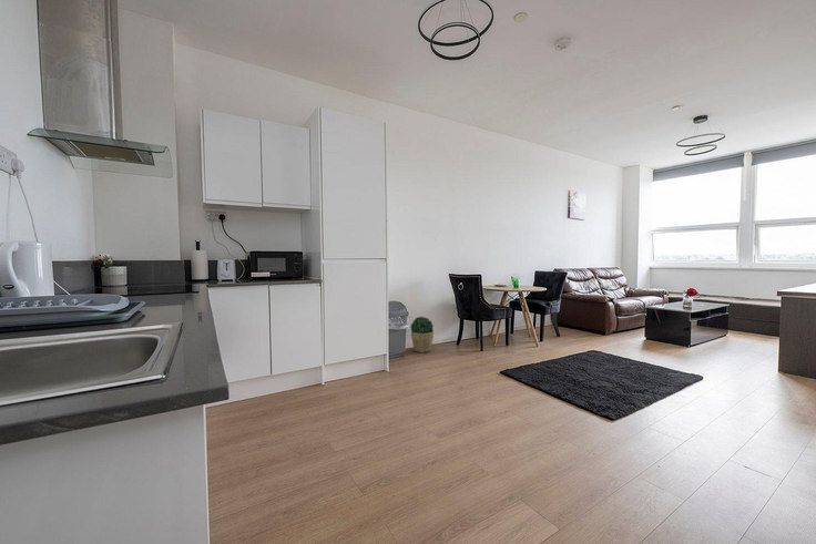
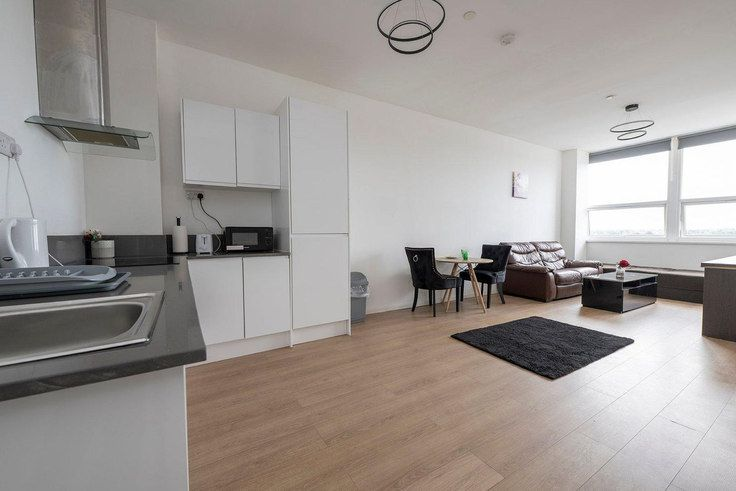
- potted plant (421, 333)
